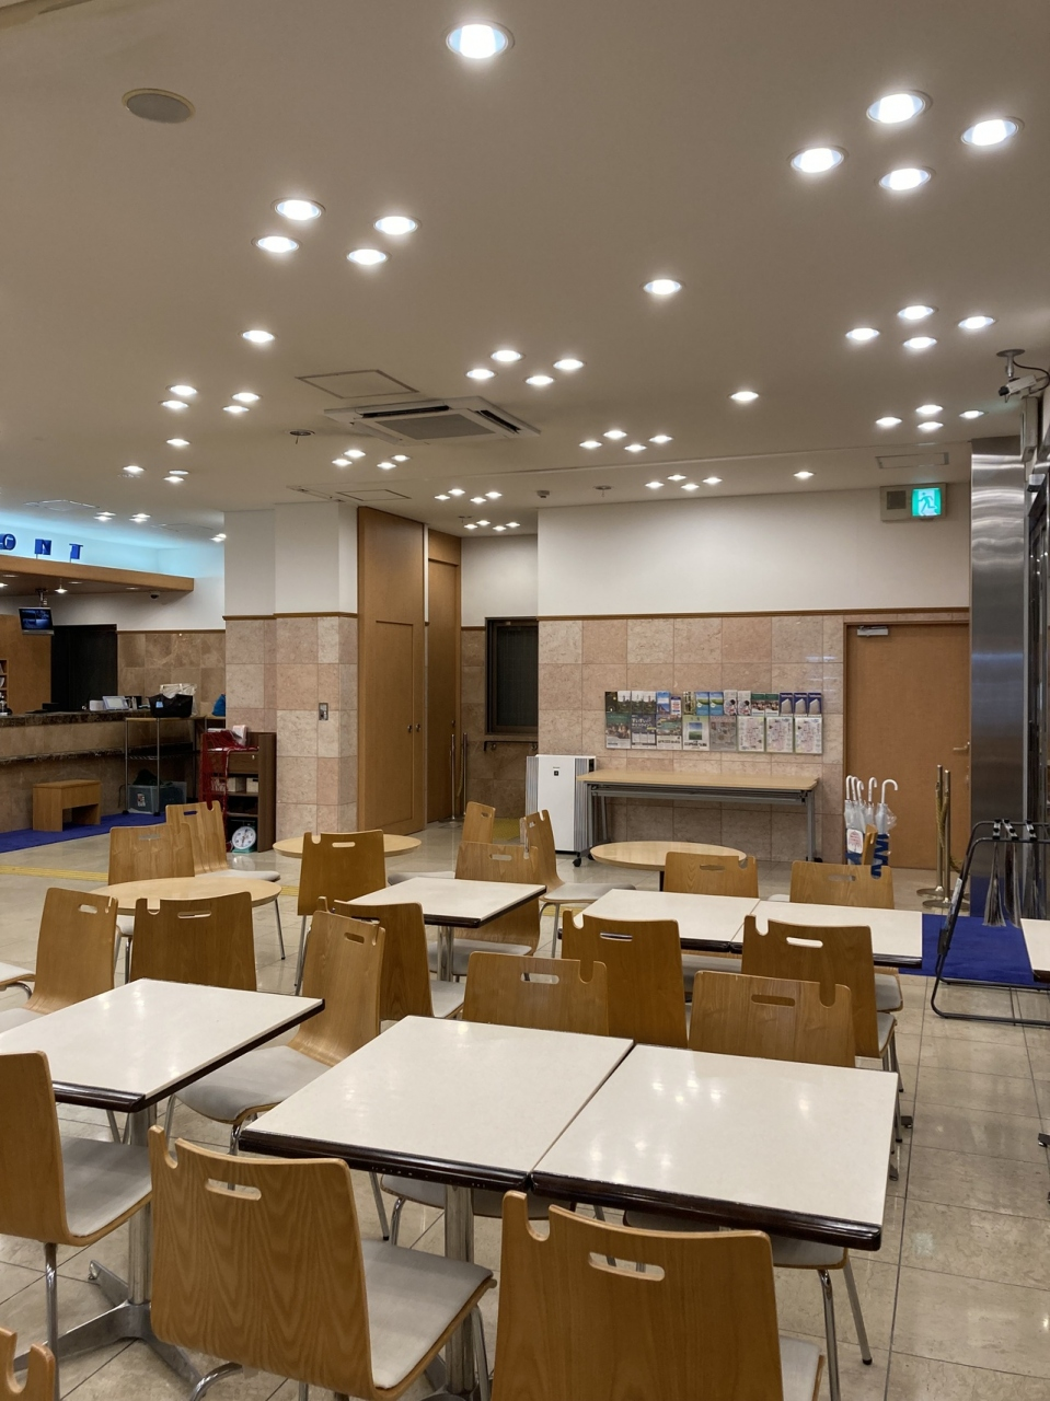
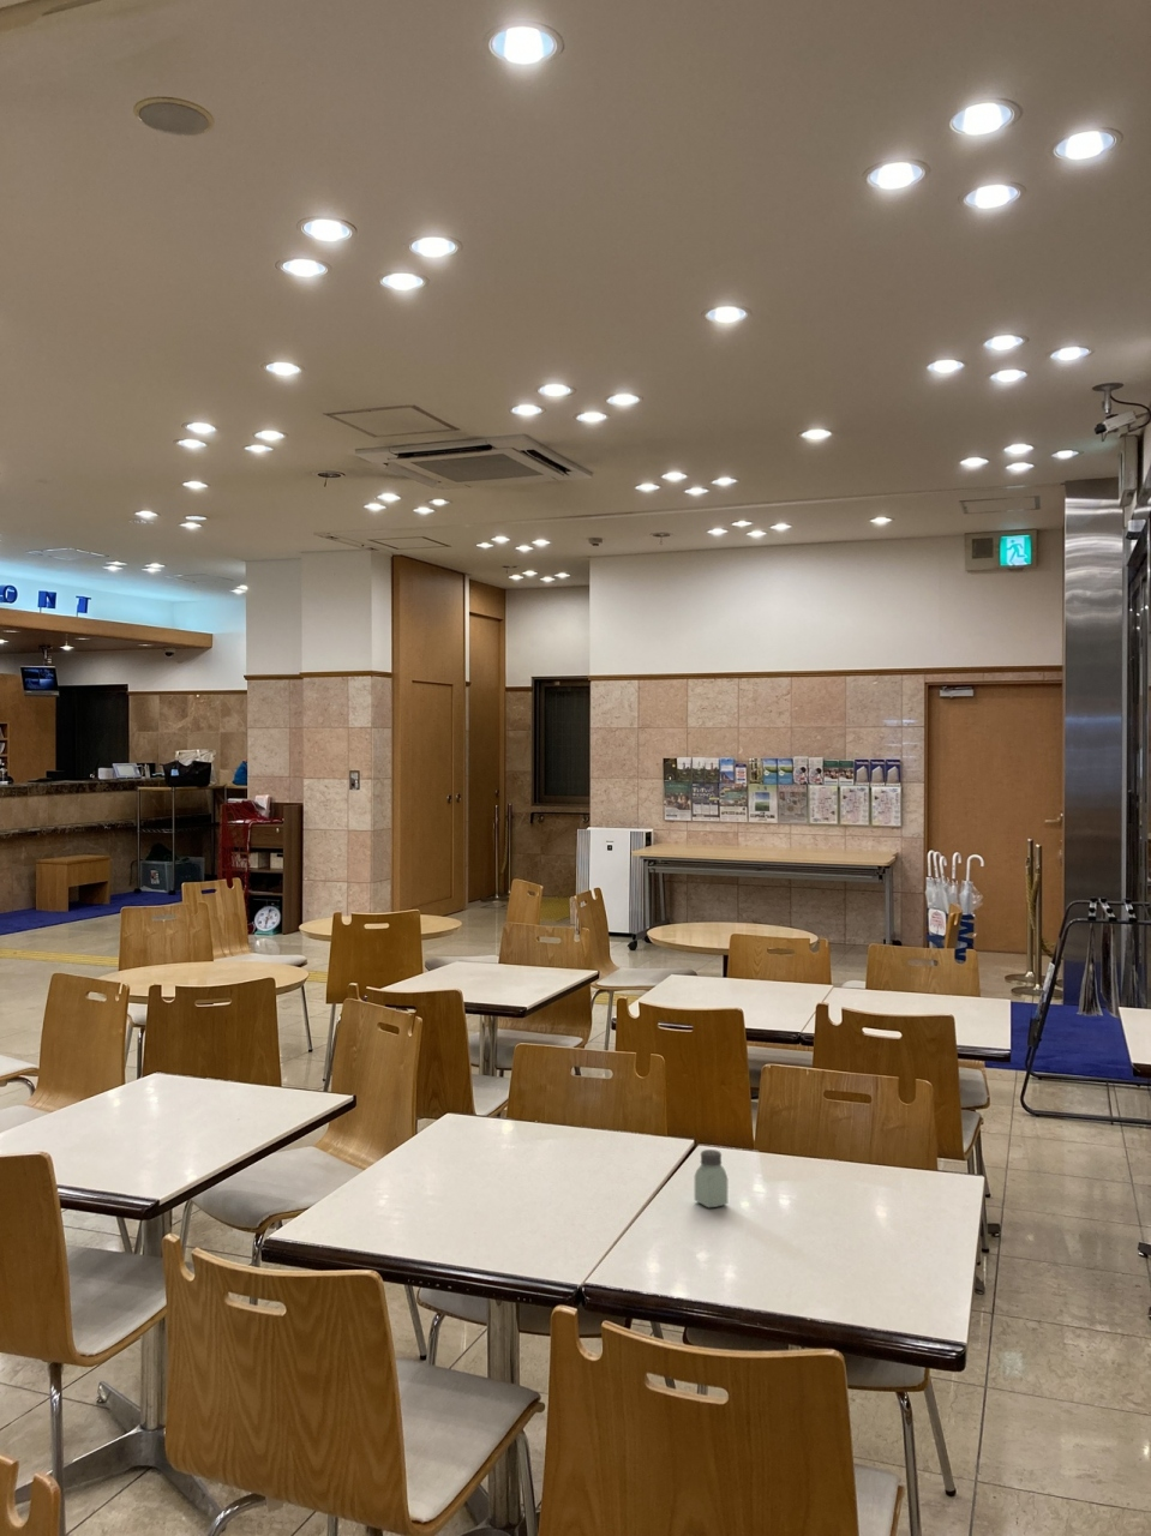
+ saltshaker (711, 1177)
